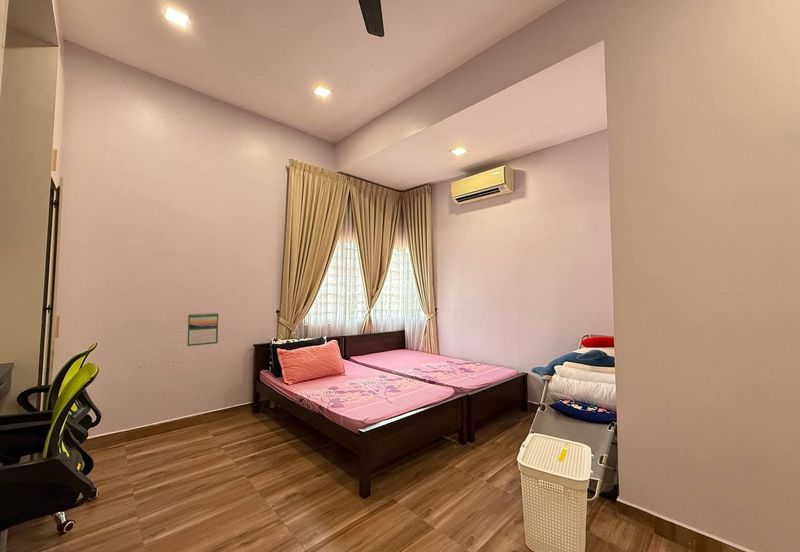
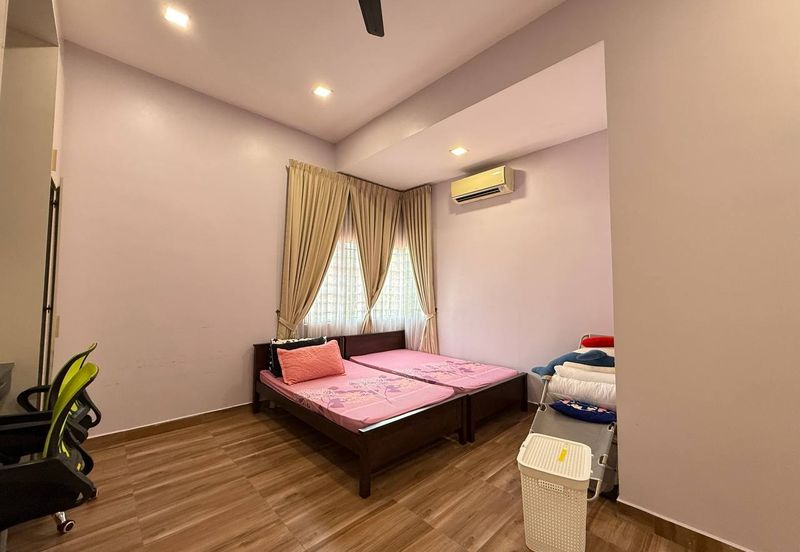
- calendar (203, 328)
